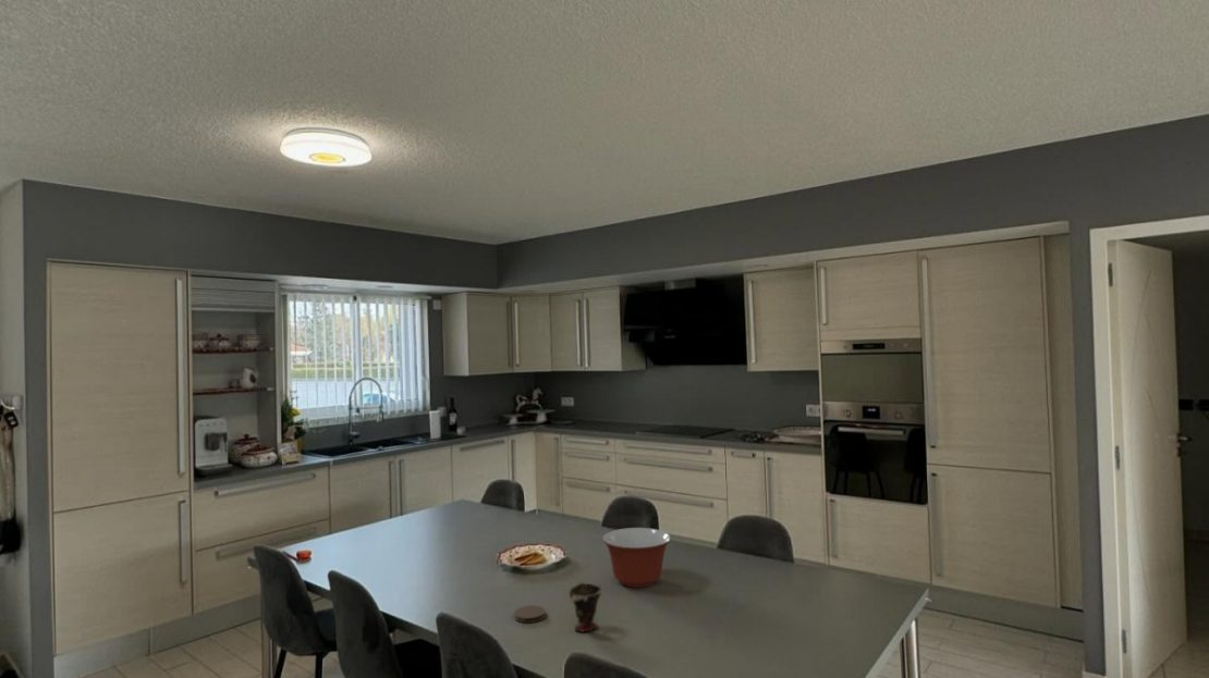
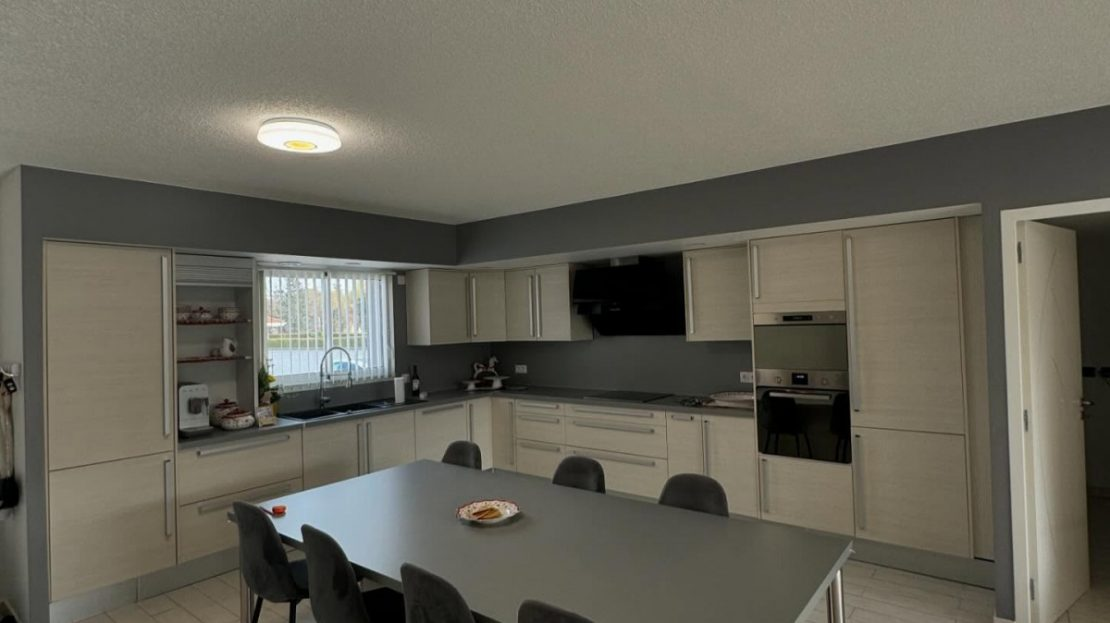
- coaster (529, 613)
- cup (586, 607)
- mixing bowl (636, 558)
